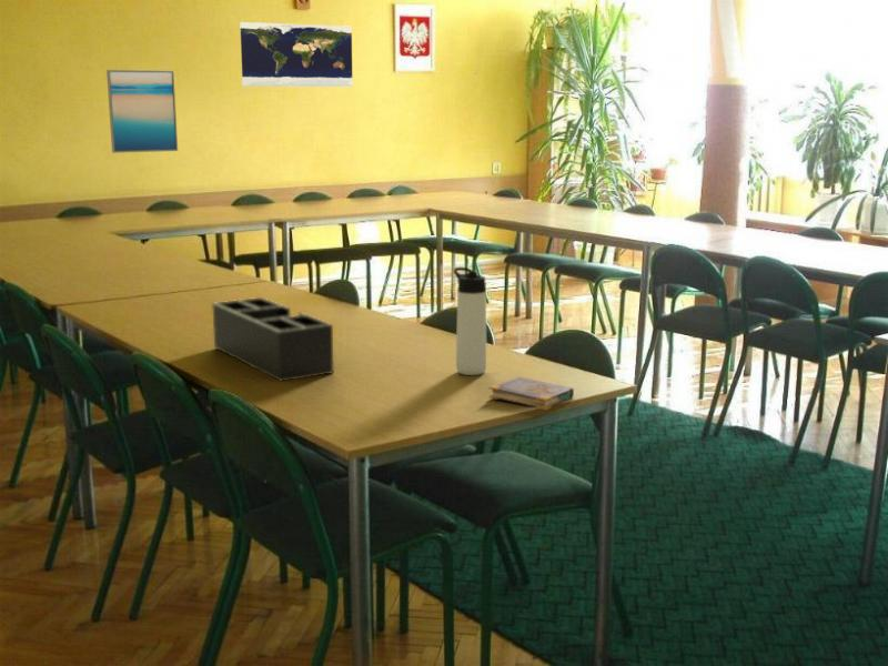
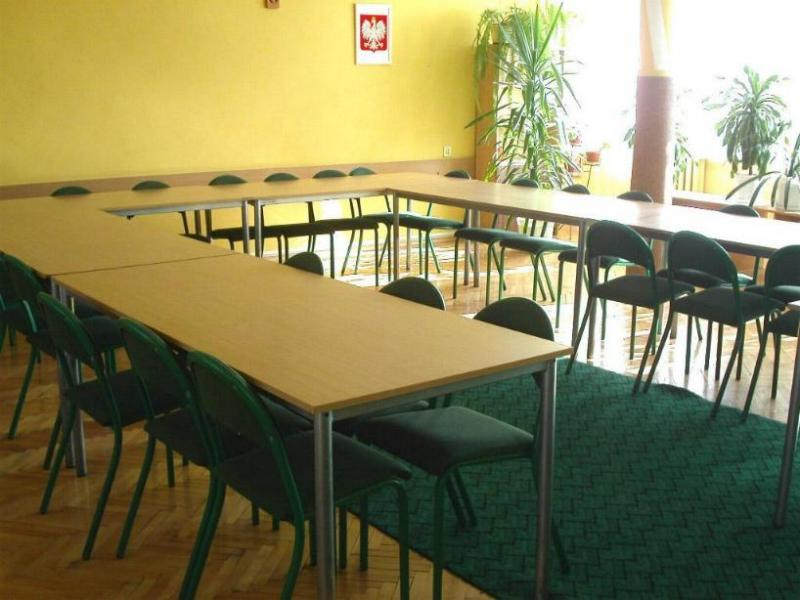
- book (531, 392)
- wall art (142, 111)
- map (297, 56)
- thermos bottle (467, 321)
- desk organizer (270, 336)
